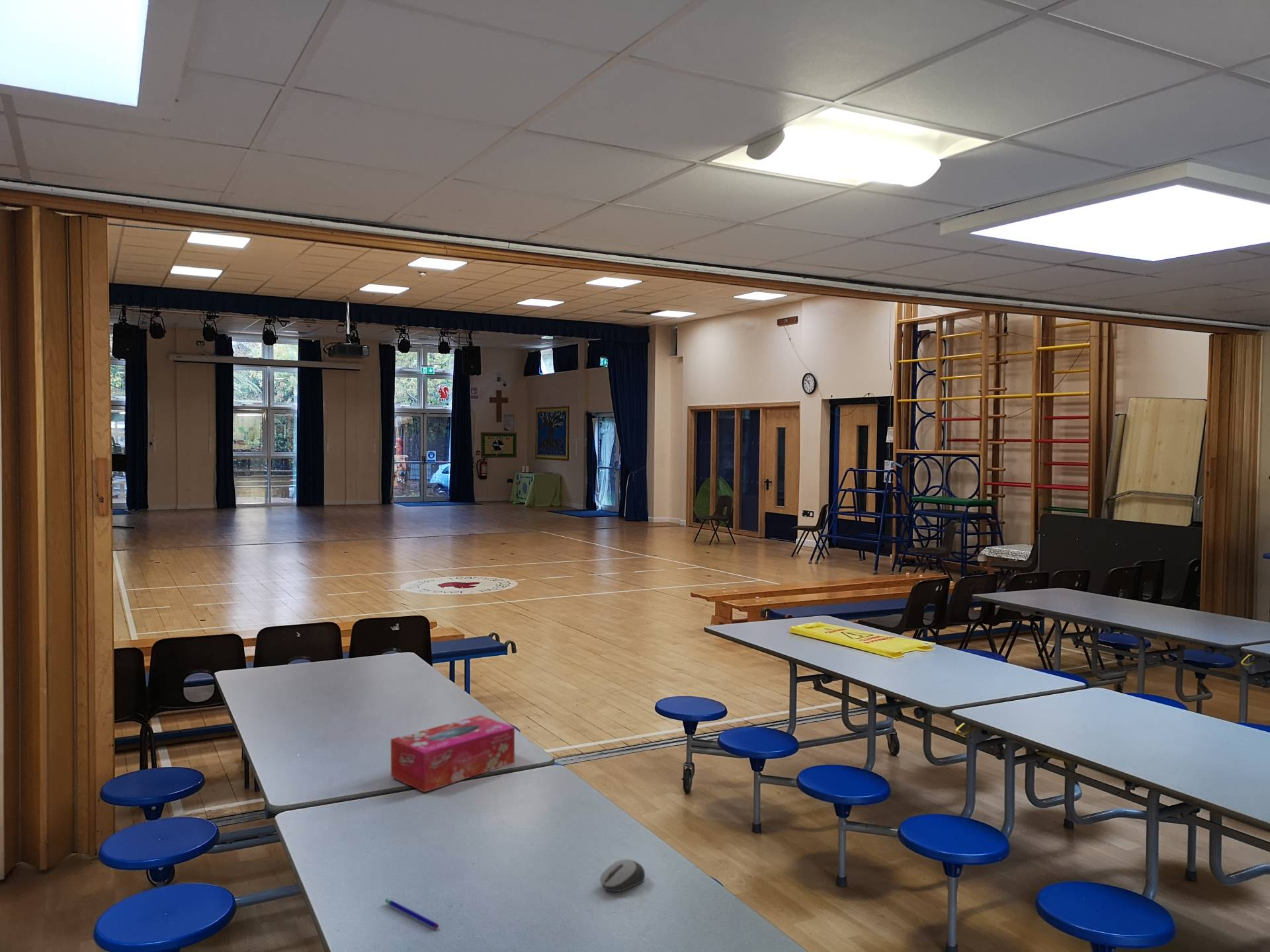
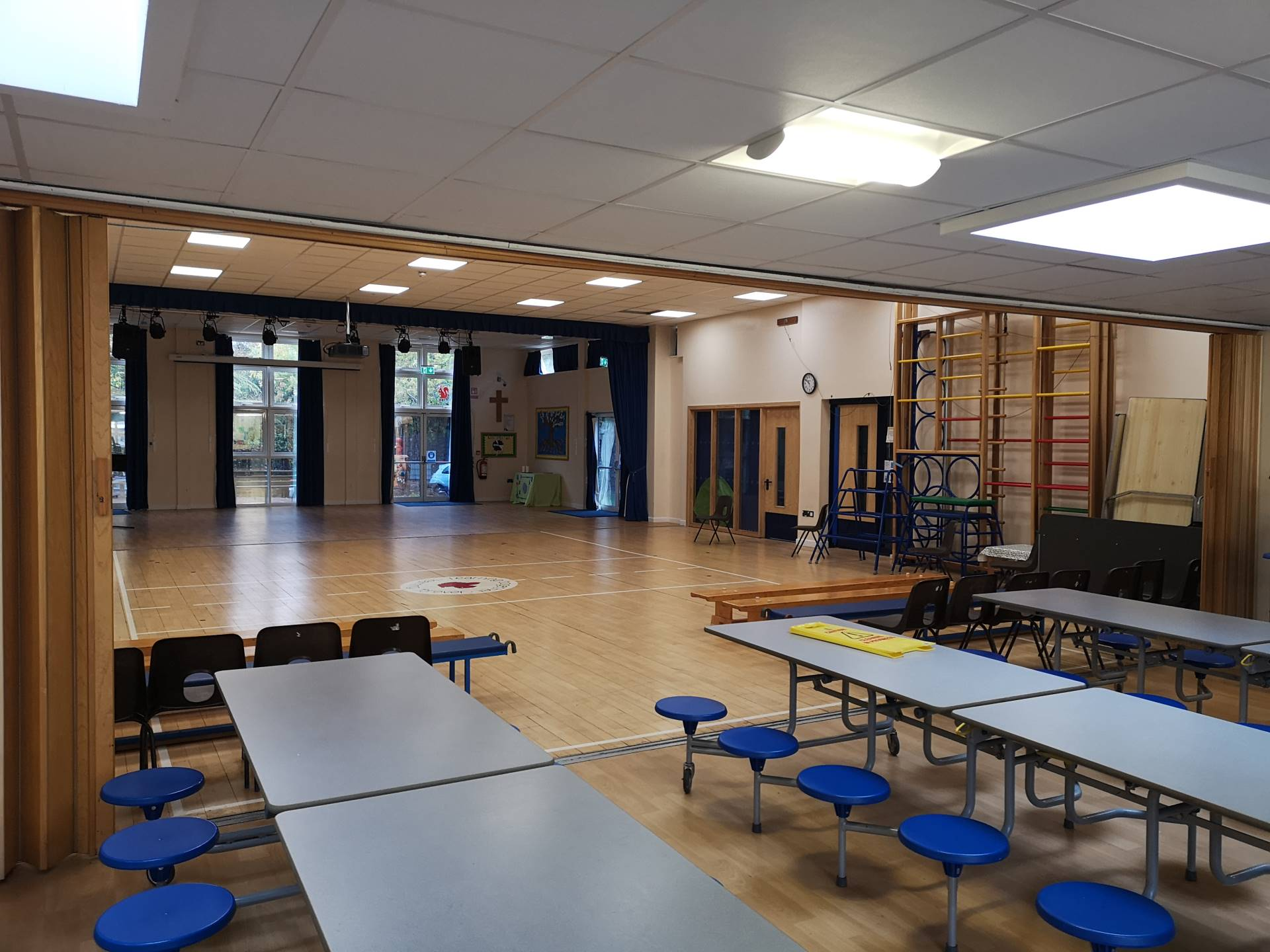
- tissue box (454, 751)
- pen (411, 913)
- computer mouse (622, 873)
